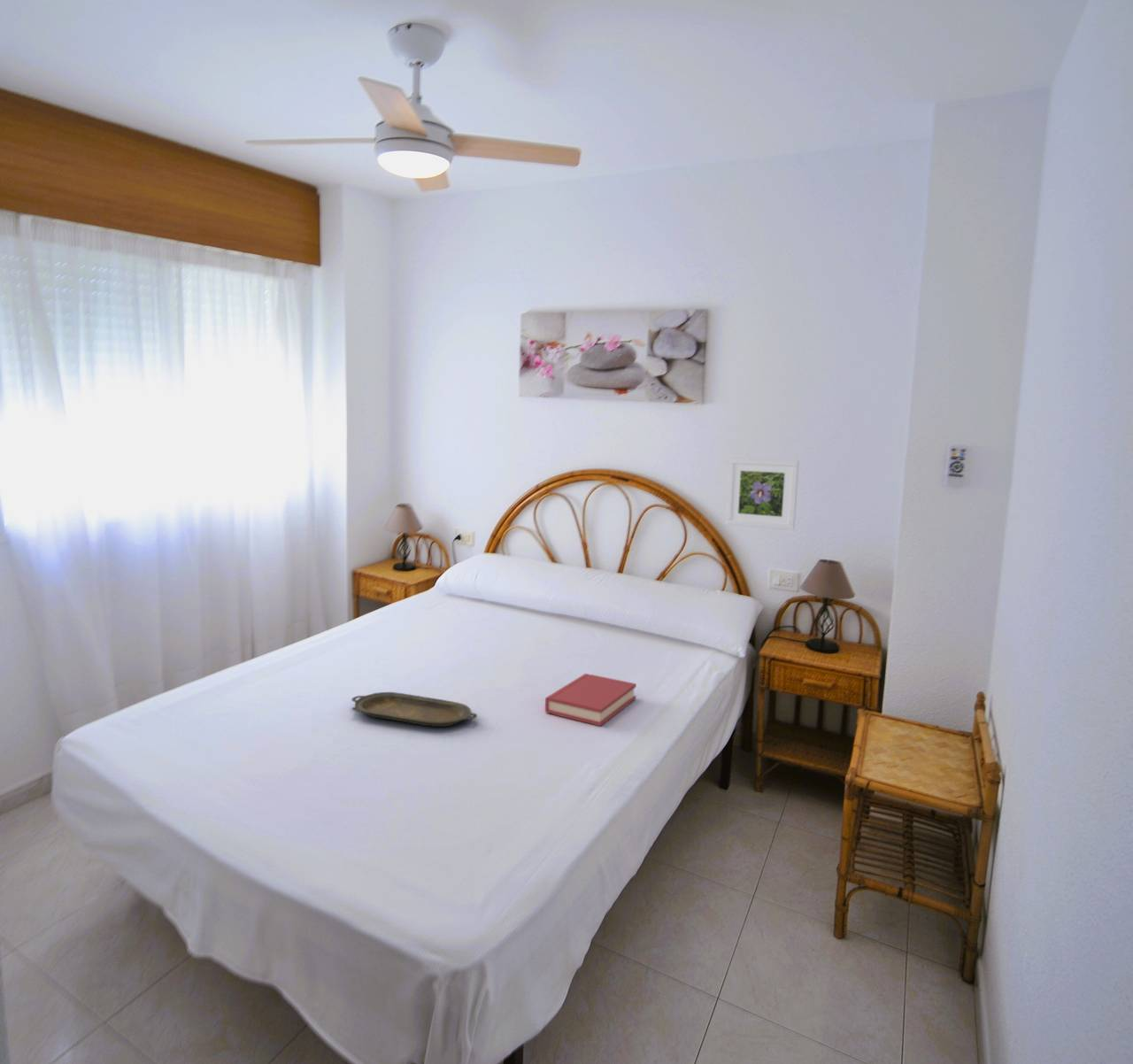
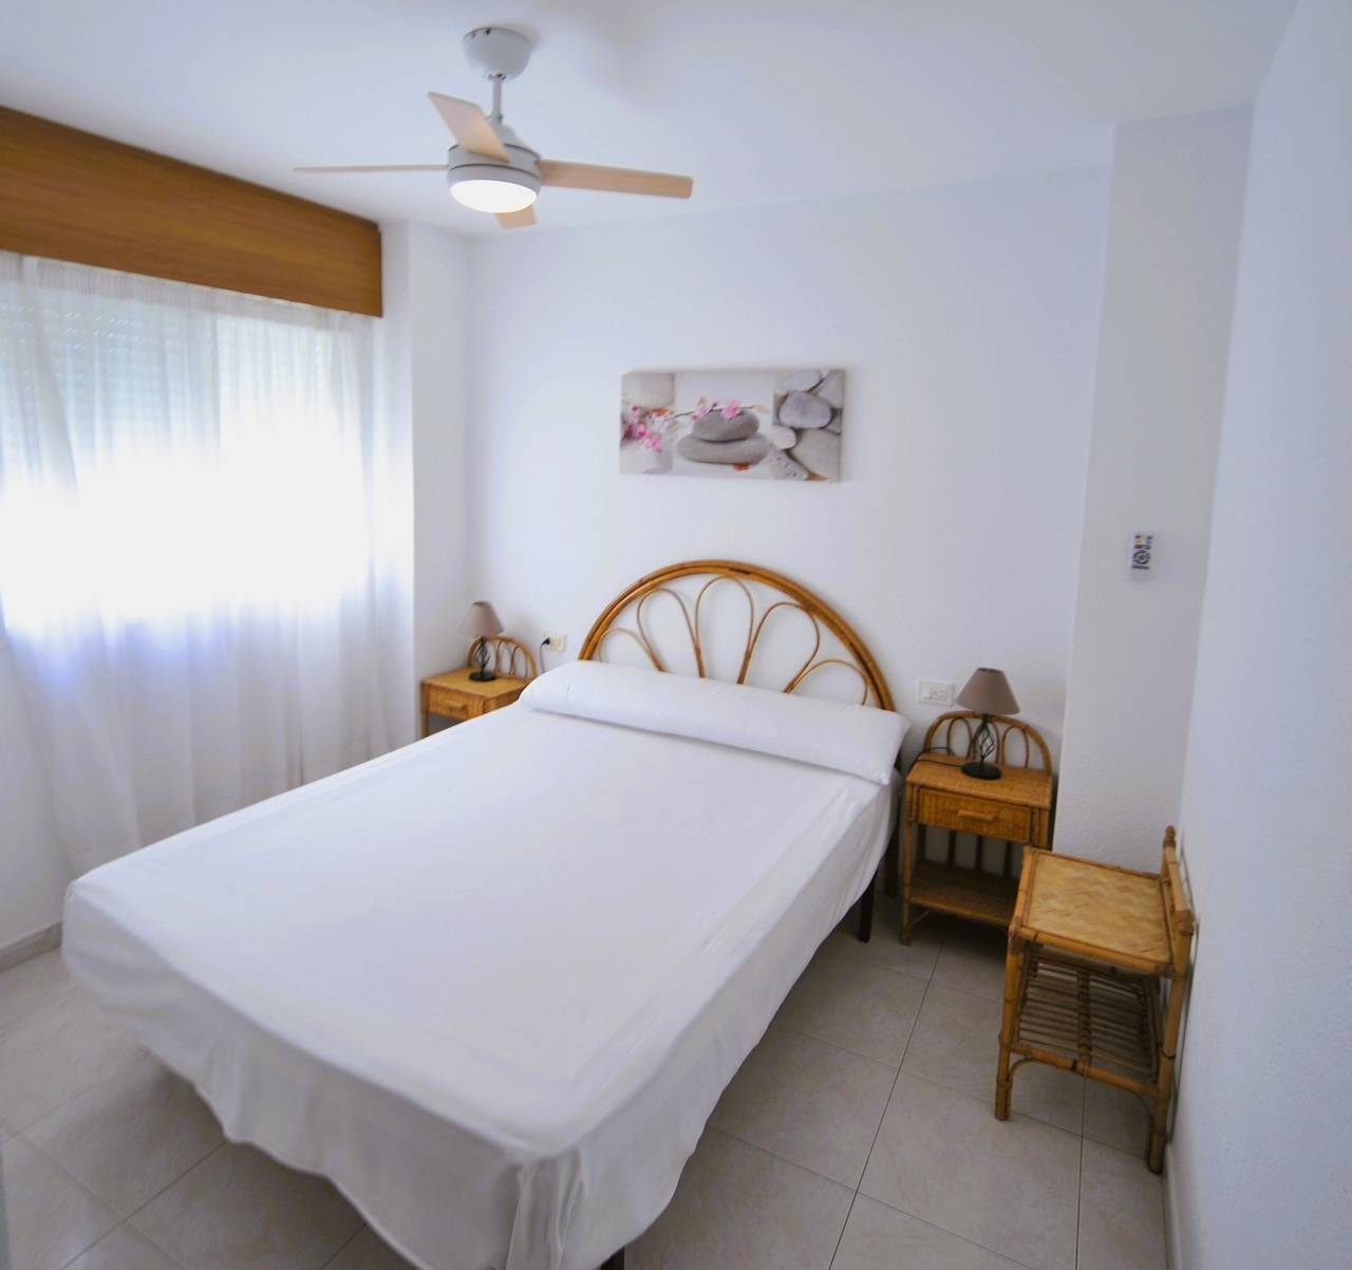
- hardback book (591, 698)
- serving tray (412, 710)
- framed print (761, 493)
